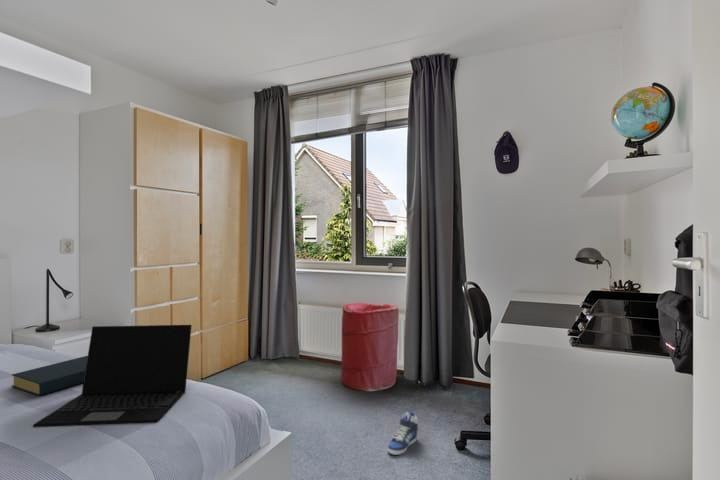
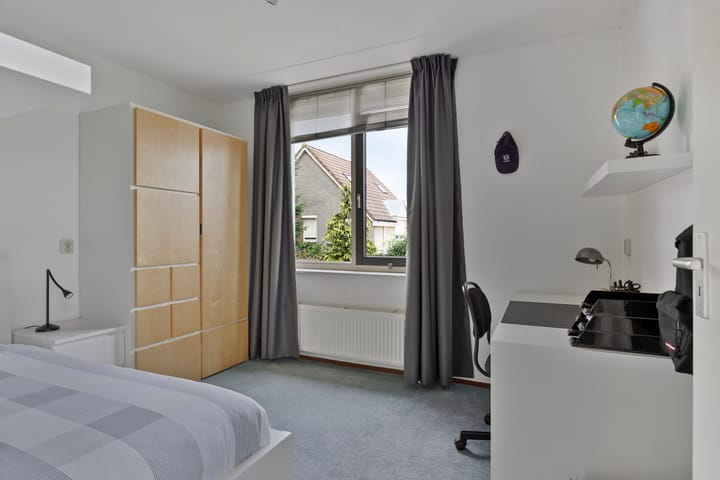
- laptop (122, 370)
- sneaker (402, 429)
- hardback book (68, 373)
- laundry hamper (370, 341)
